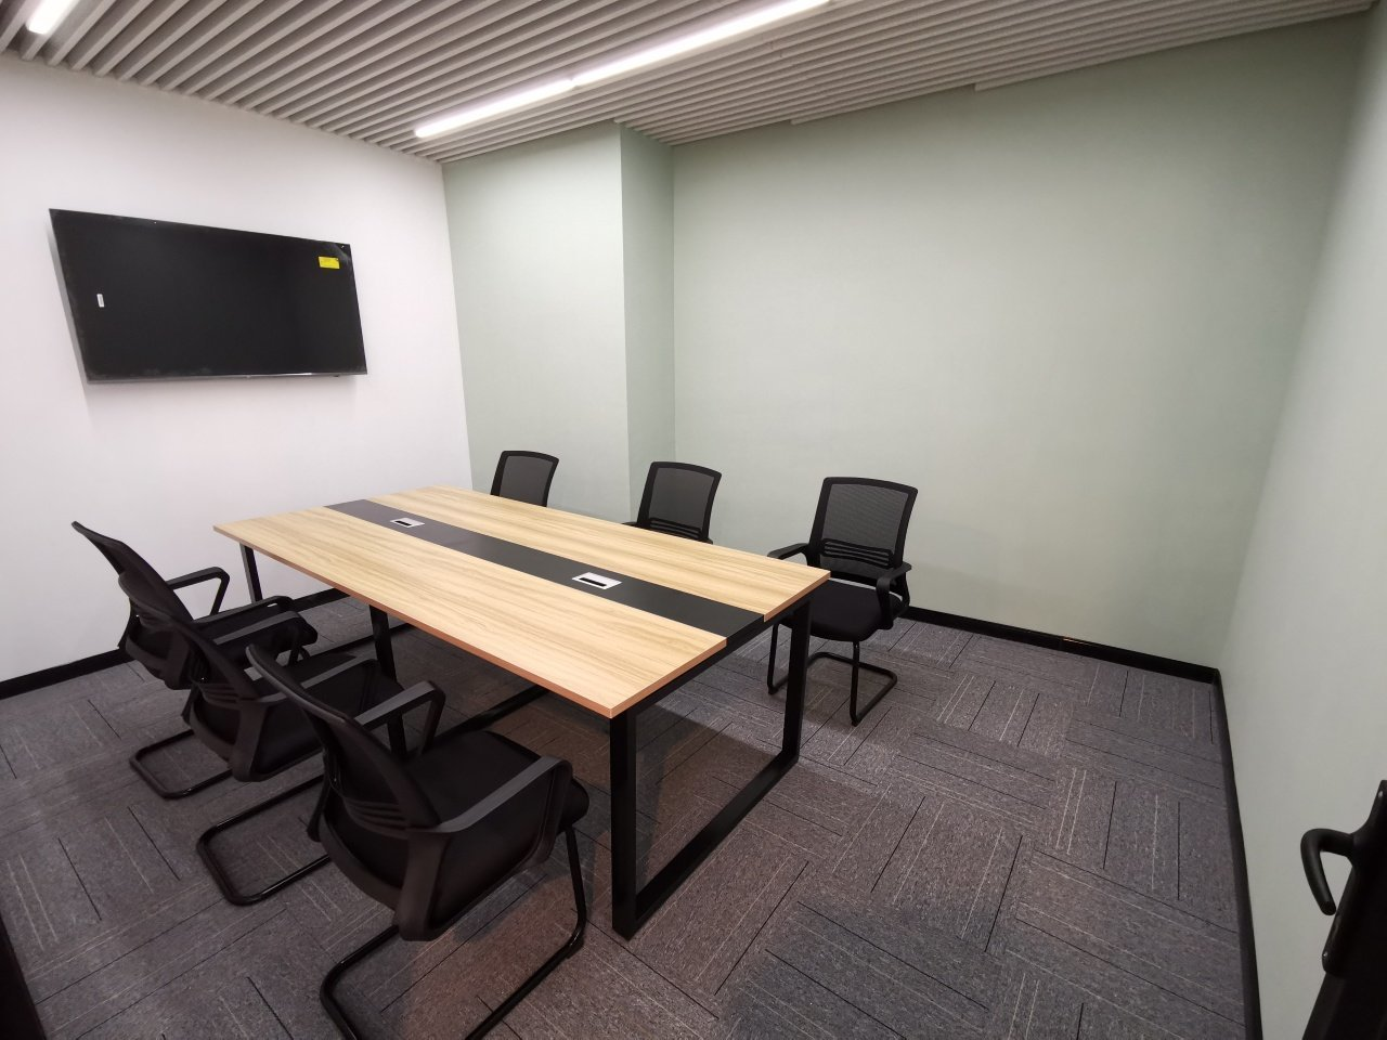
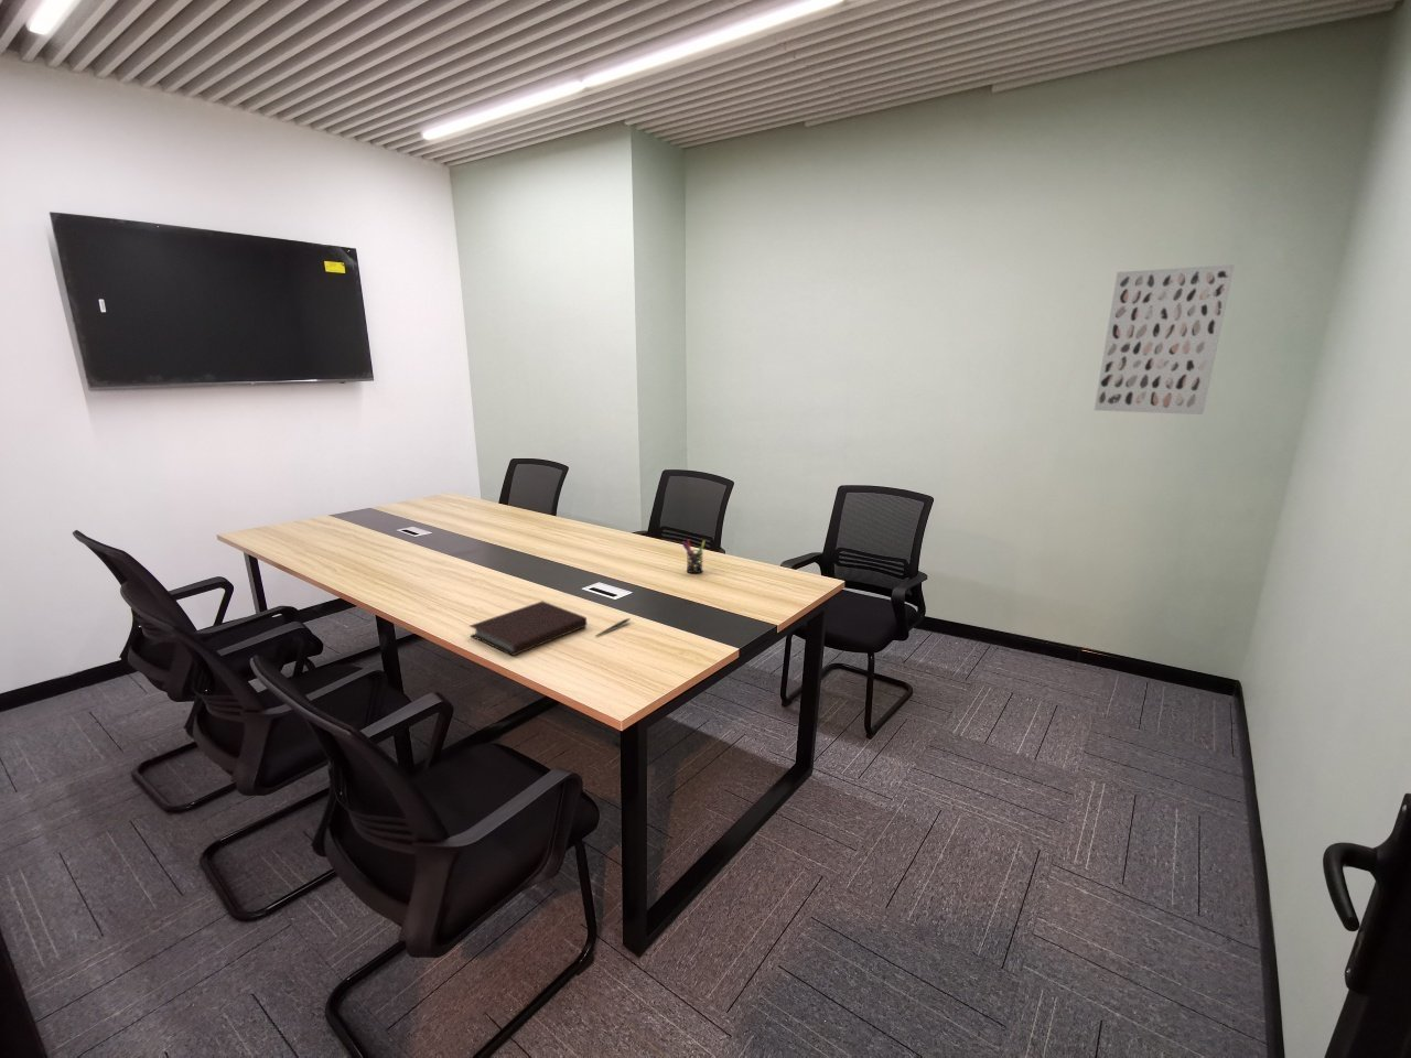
+ pen holder (694, 555)
+ wall art (1159, 341)
+ notebook (529, 626)
+ pen (613, 626)
